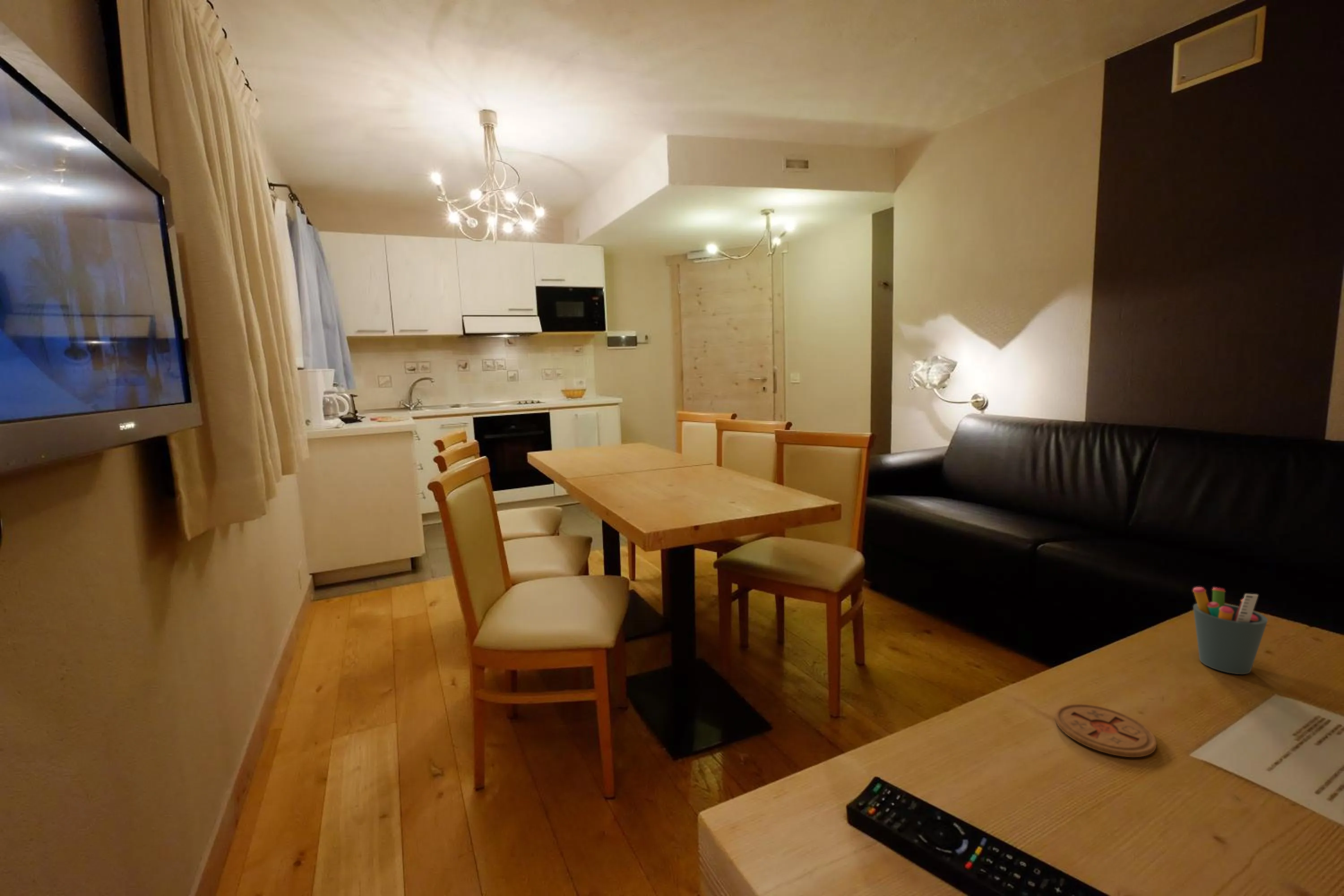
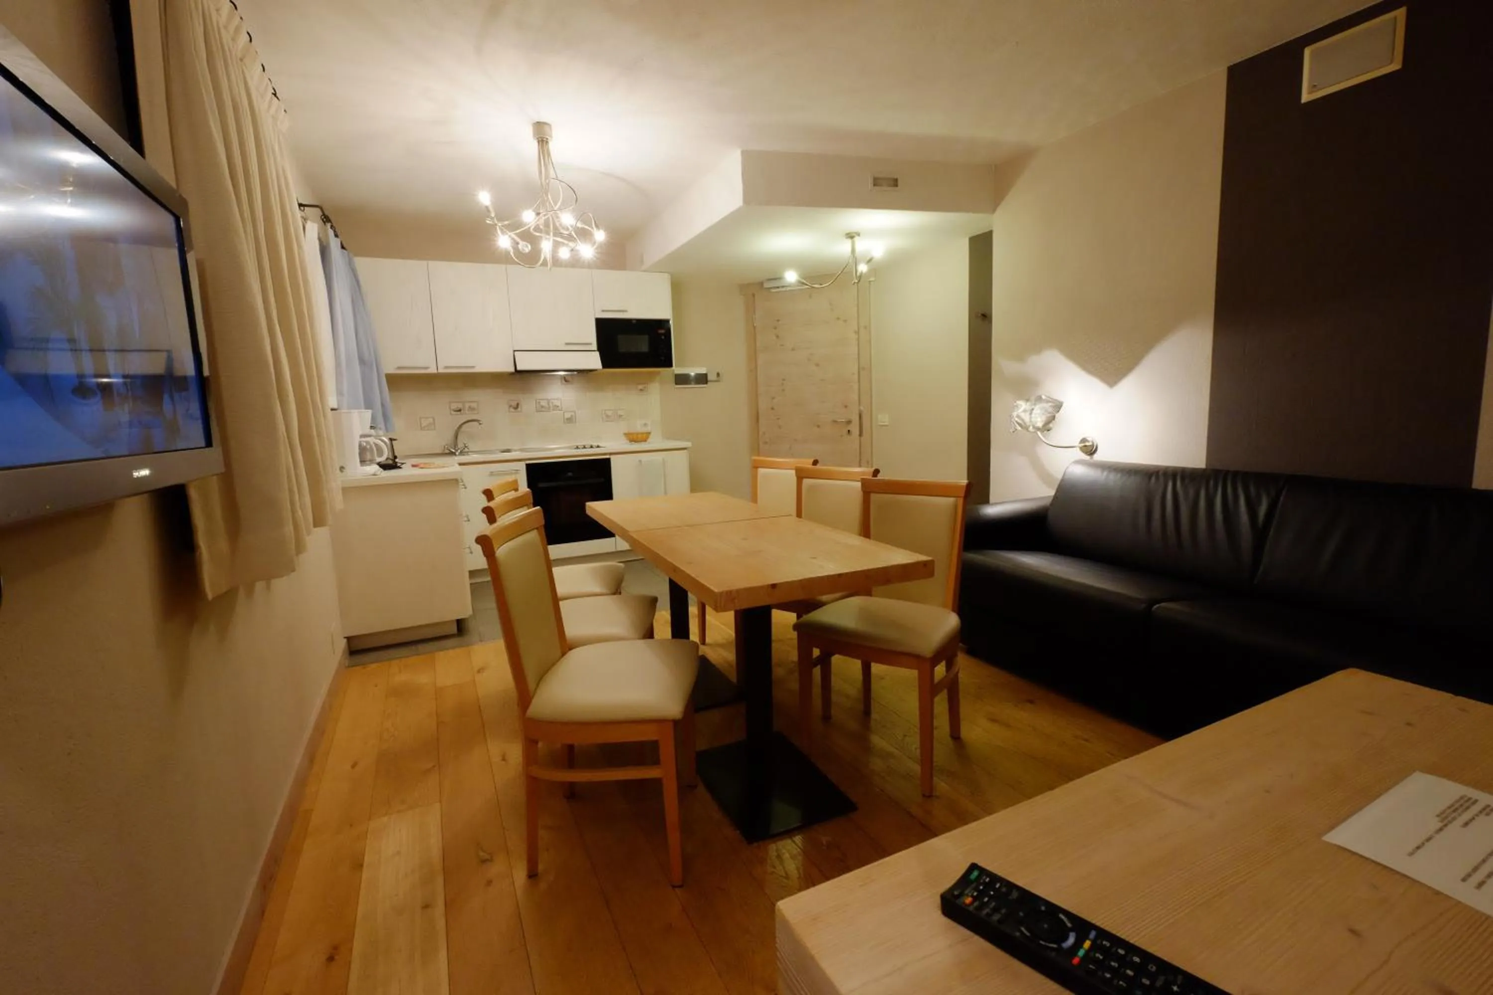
- pen holder (1227, 625)
- coaster (1103, 728)
